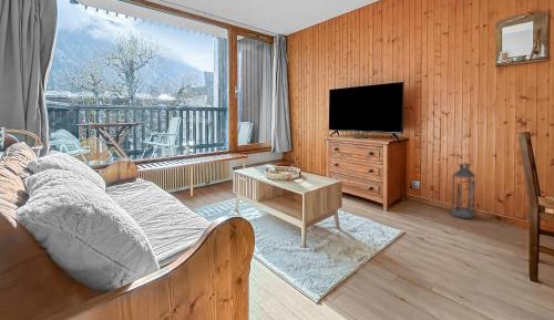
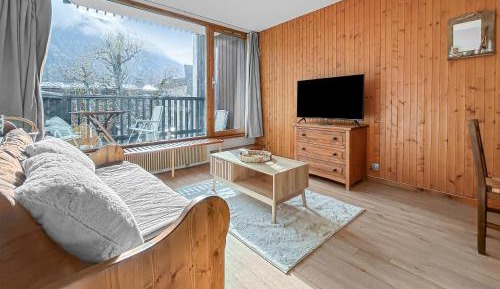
- lantern (461, 185)
